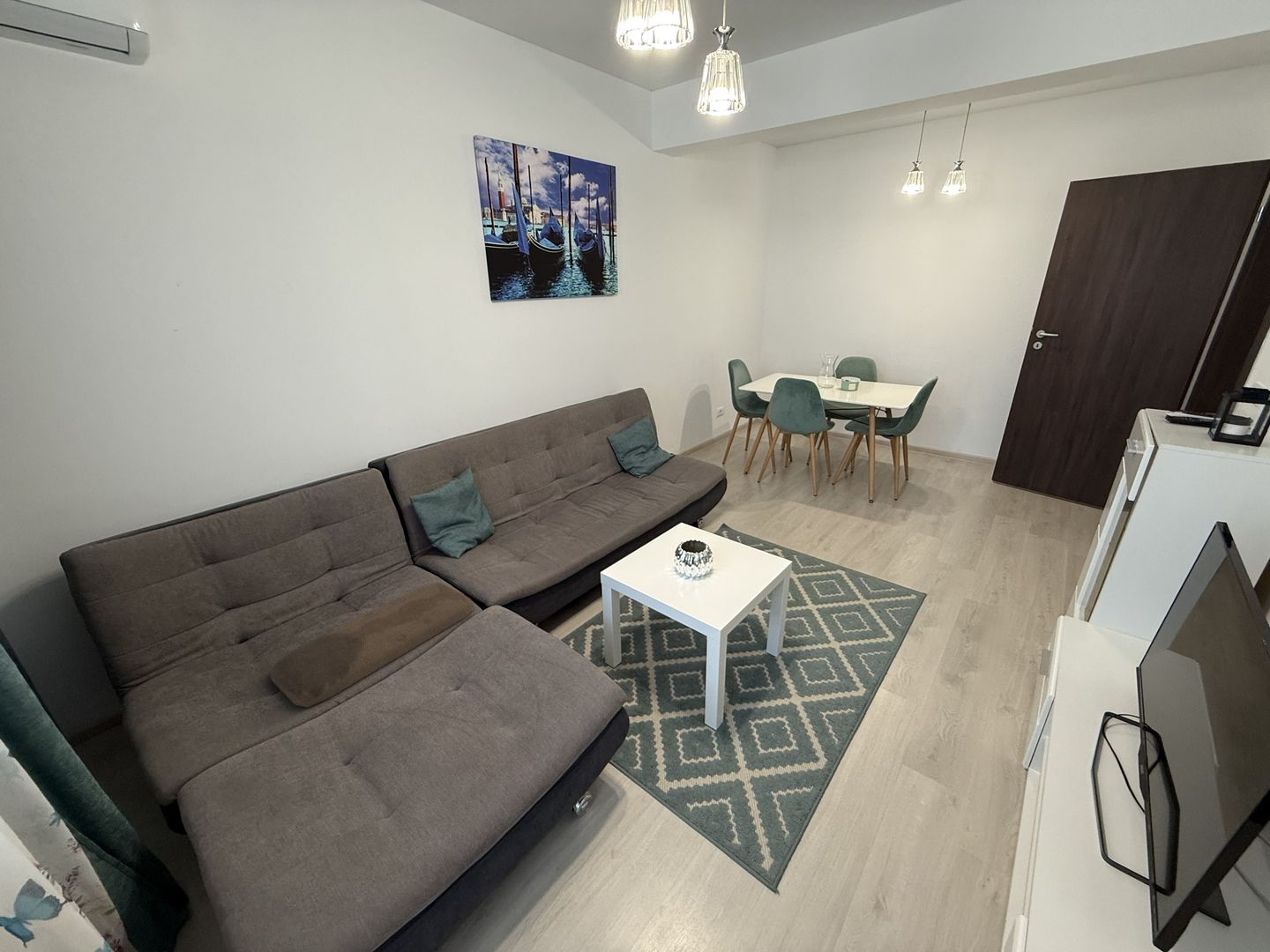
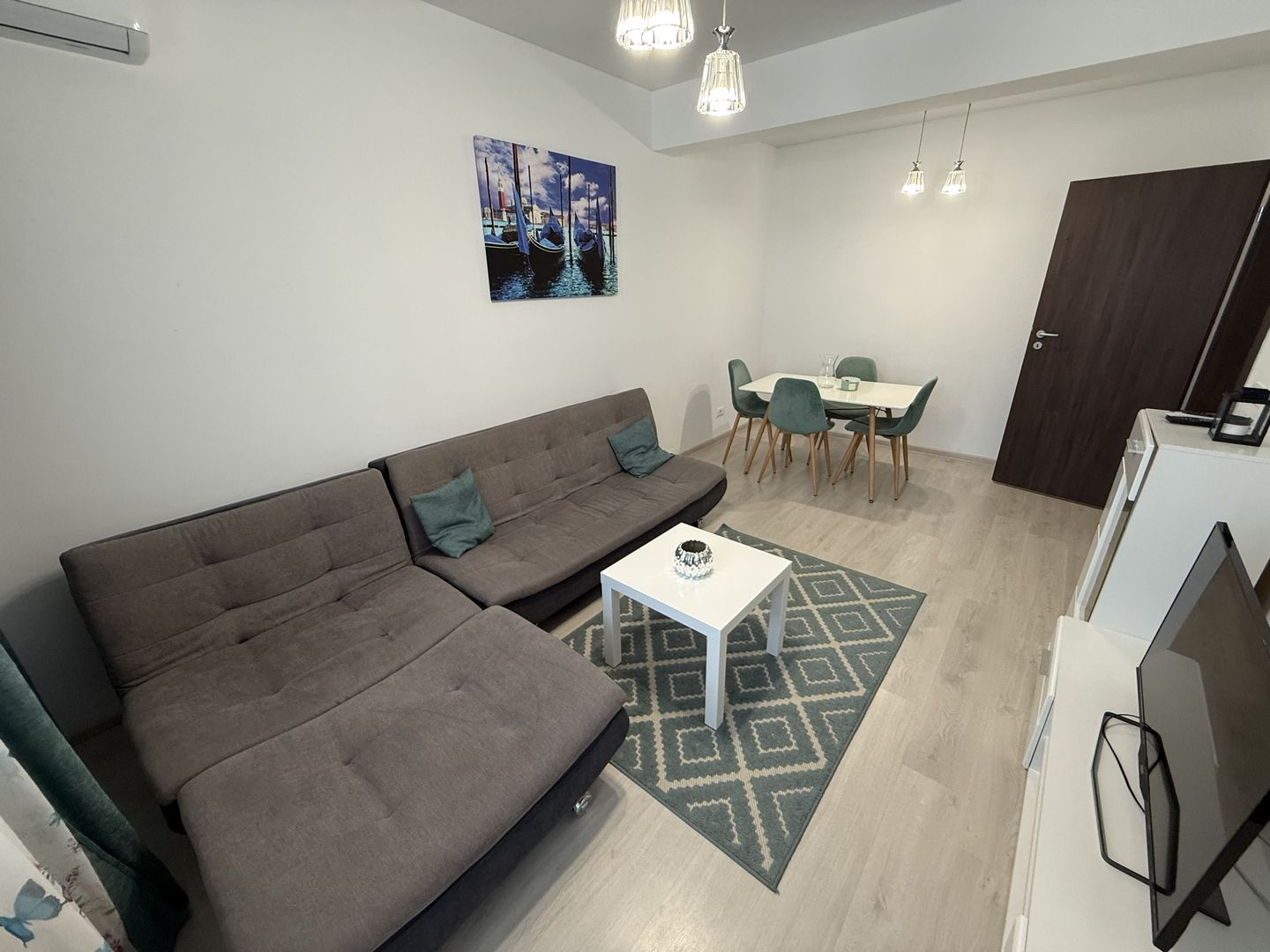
- cushion (382, 632)
